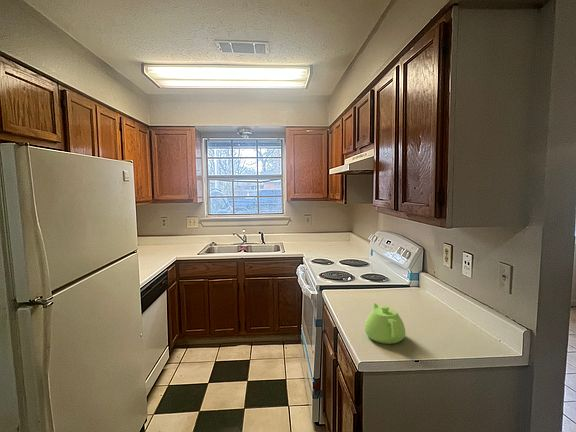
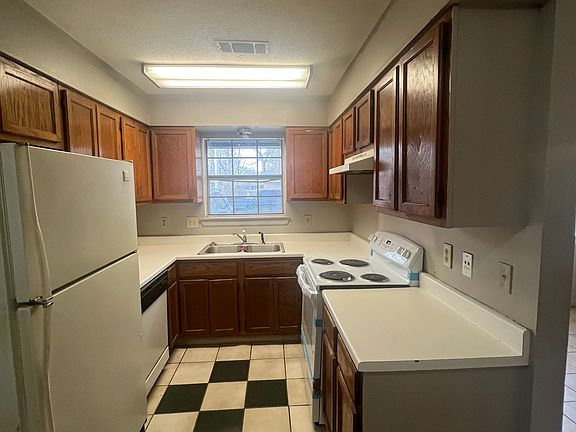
- teapot (384, 321)
